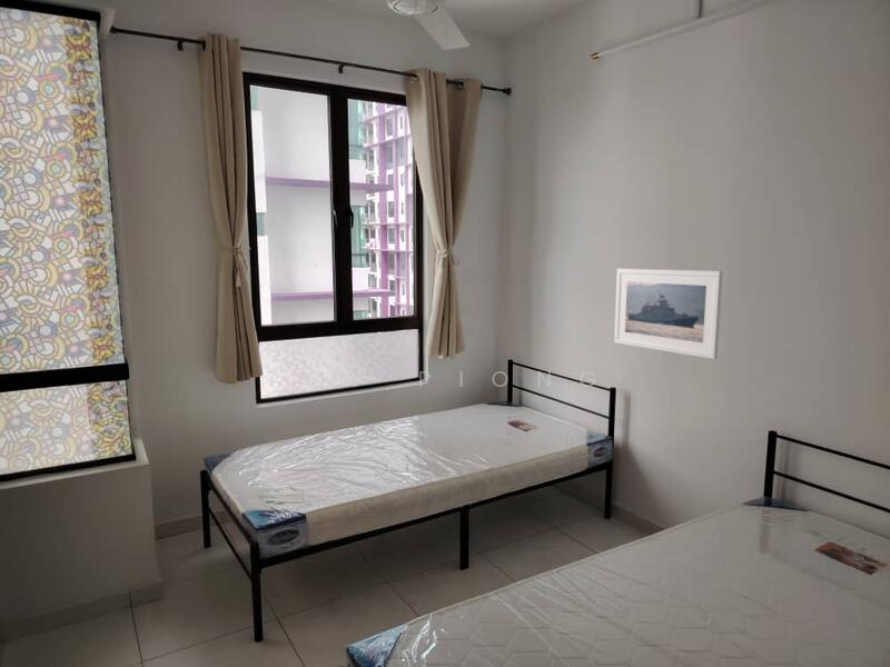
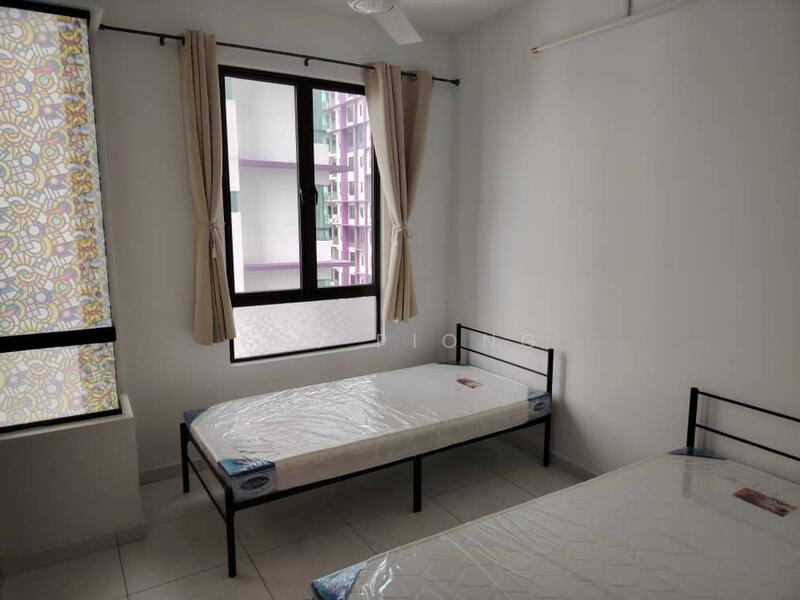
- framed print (663, 310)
